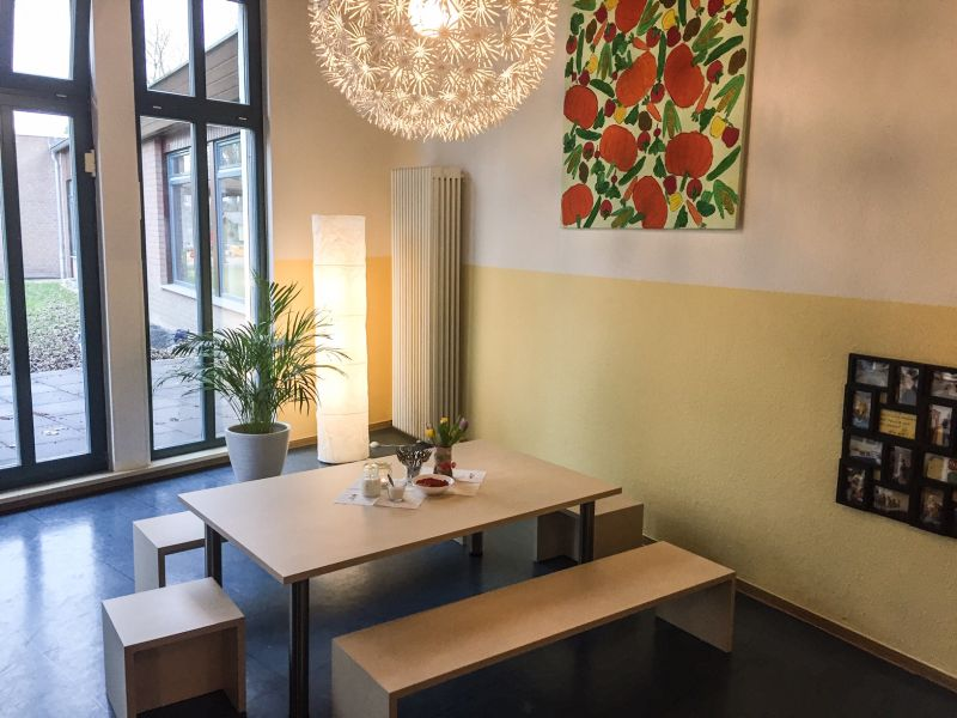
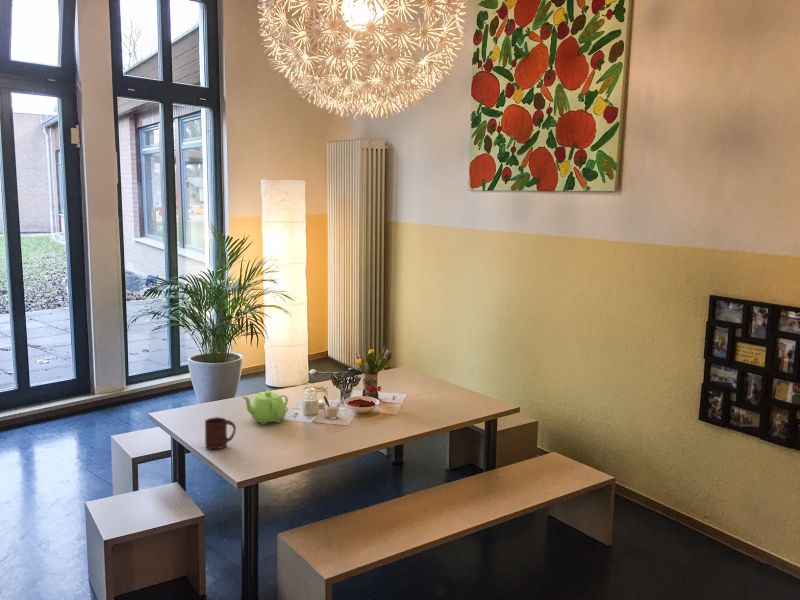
+ teapot (265, 406)
+ cup (219, 432)
